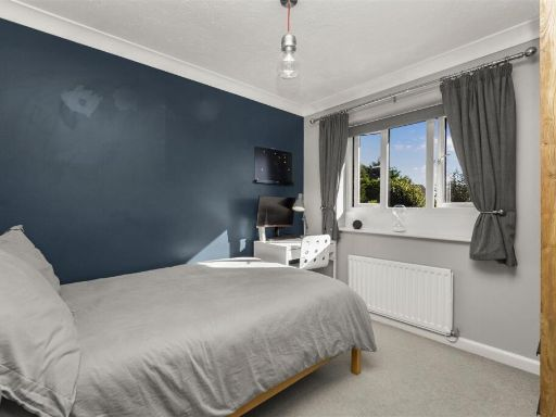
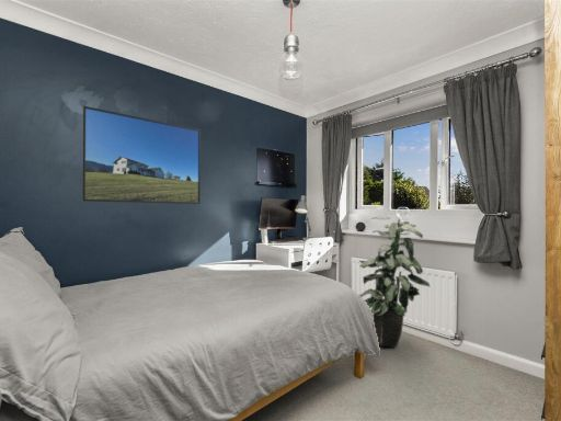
+ indoor plant (389, 278)
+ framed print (148, 160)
